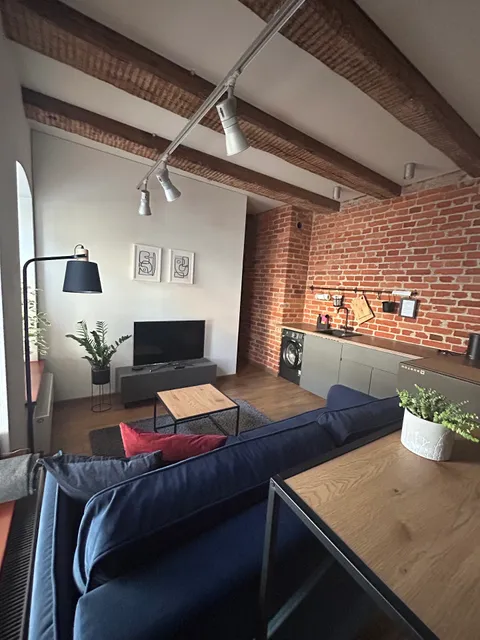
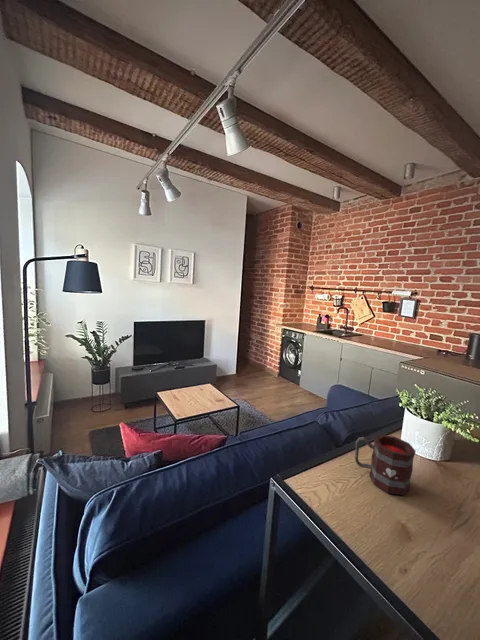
+ mug (382, 460)
